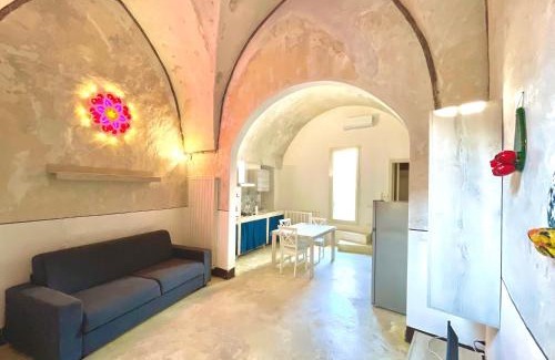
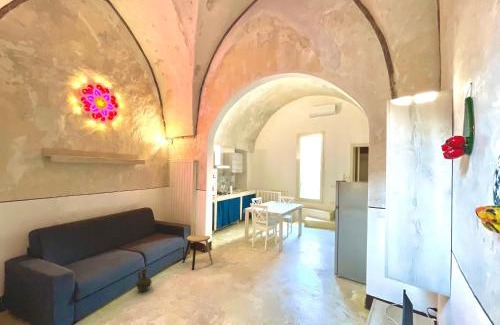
+ stool (195, 251)
+ ceramic jug (144, 280)
